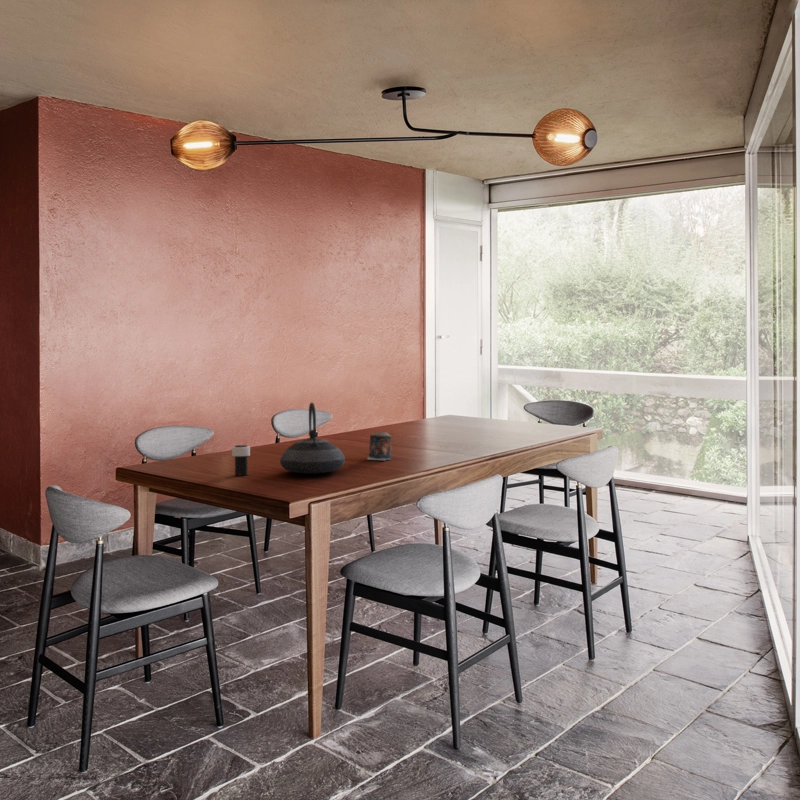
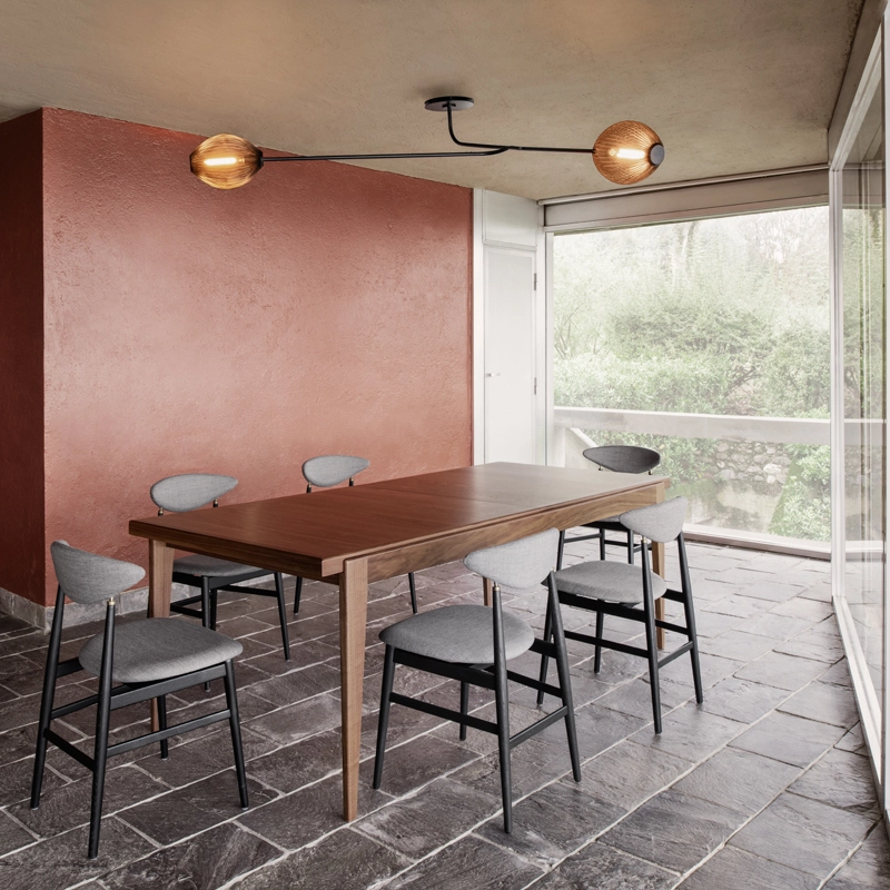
- teapot (312, 437)
- cup (241, 460)
- candle (380, 445)
